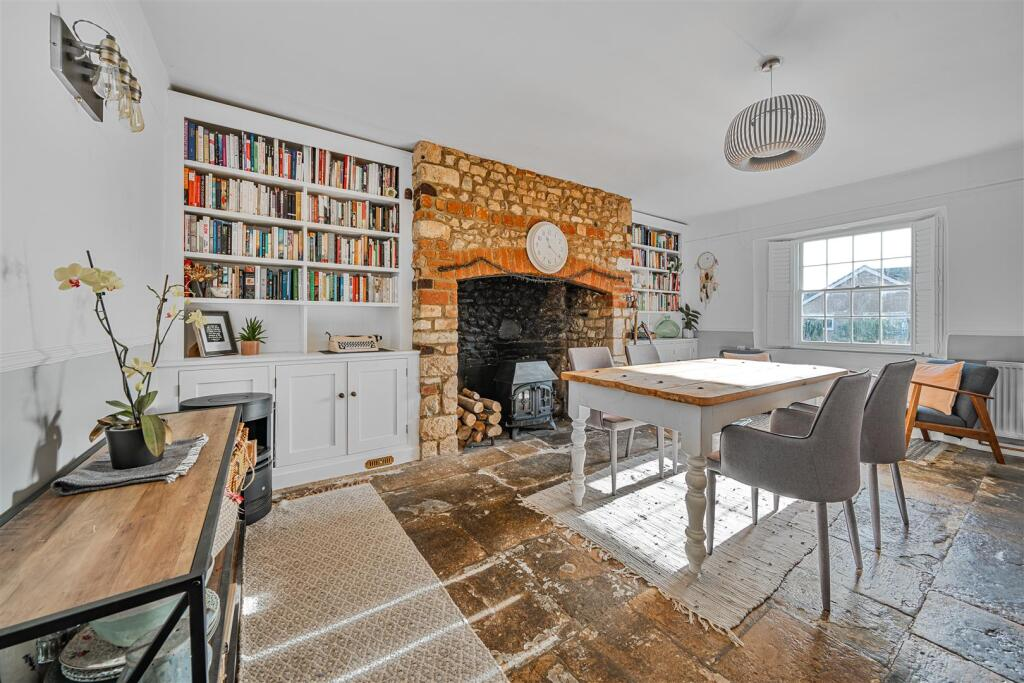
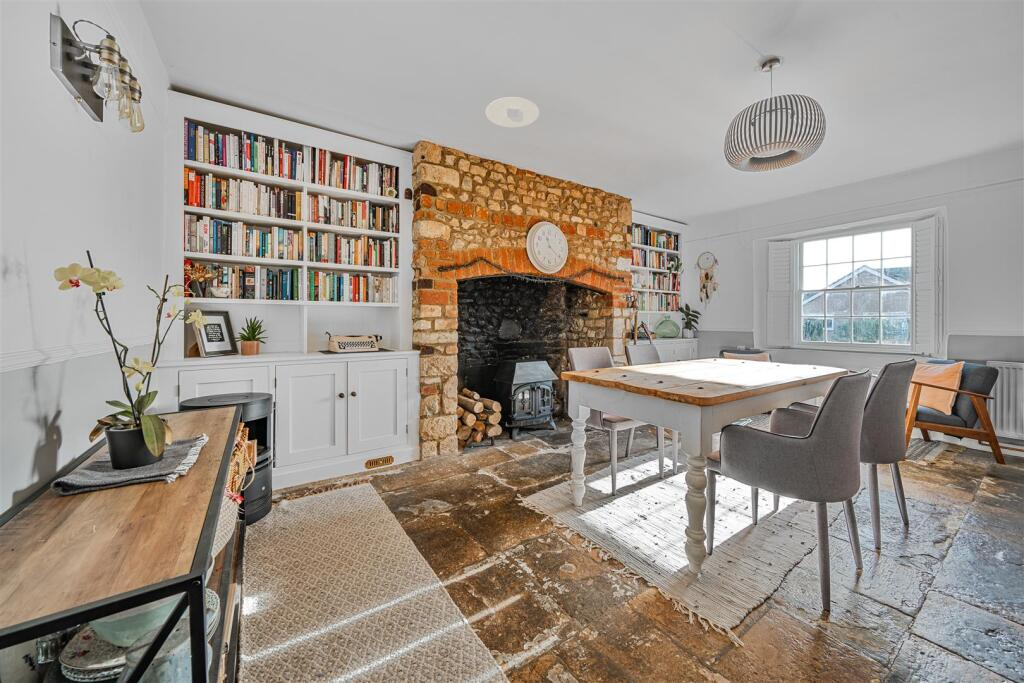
+ recessed light (512, 110)
